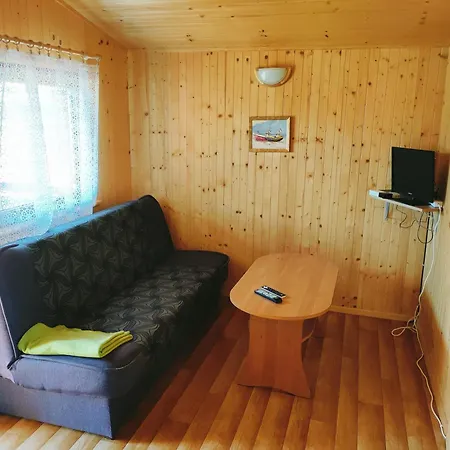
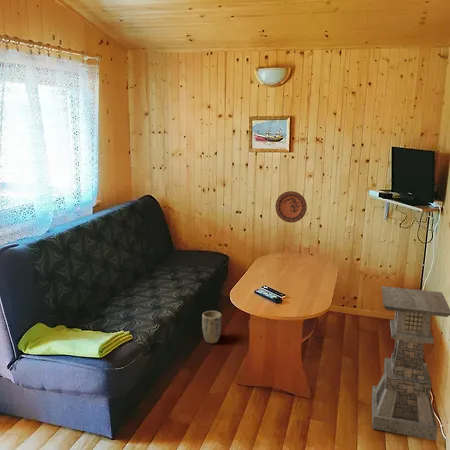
+ lantern (407, 357)
+ plant pot (211, 327)
+ decorative plate (291, 206)
